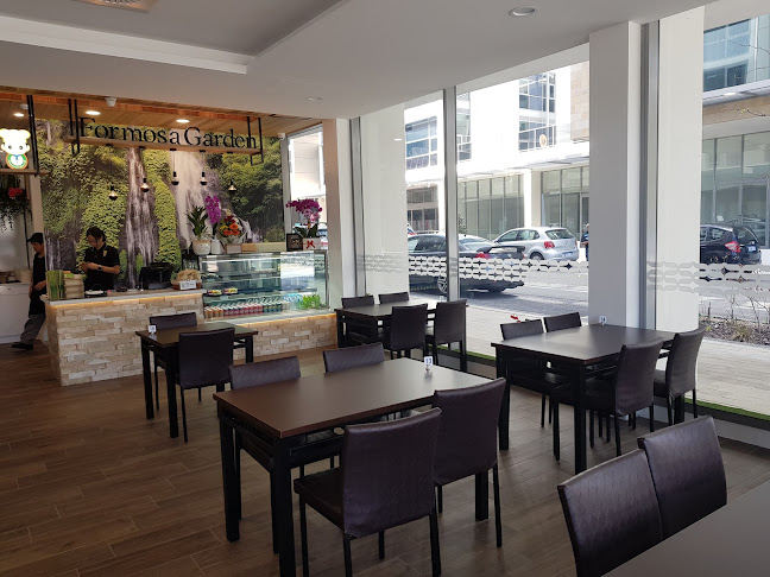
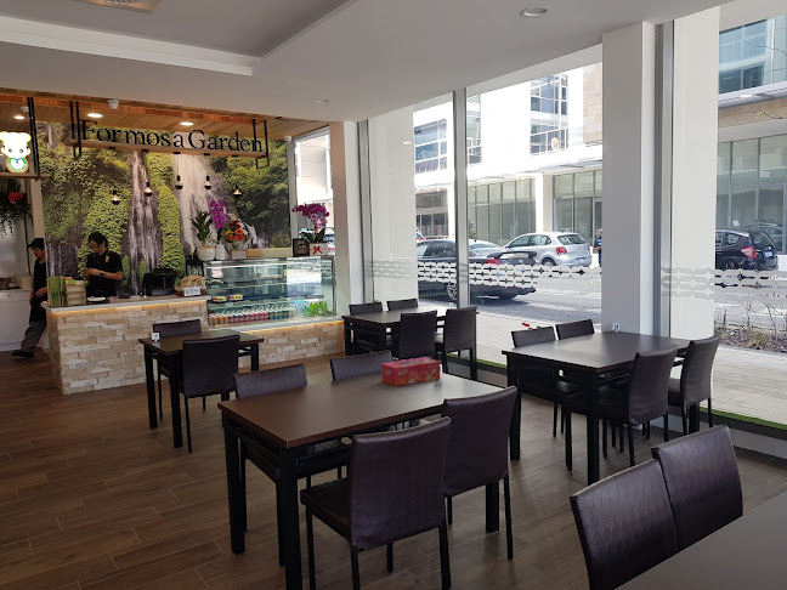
+ tissue box (411, 370)
